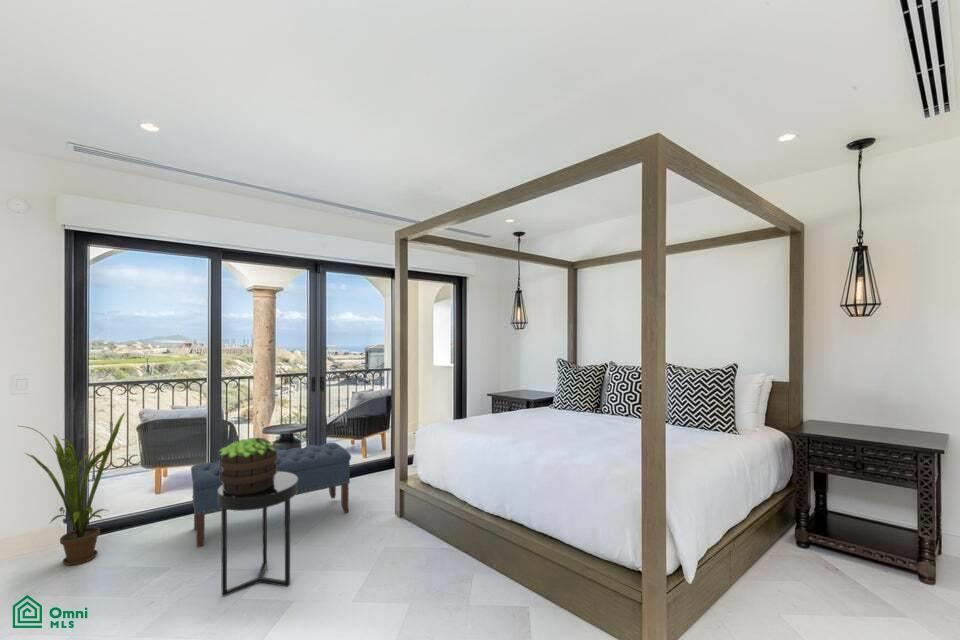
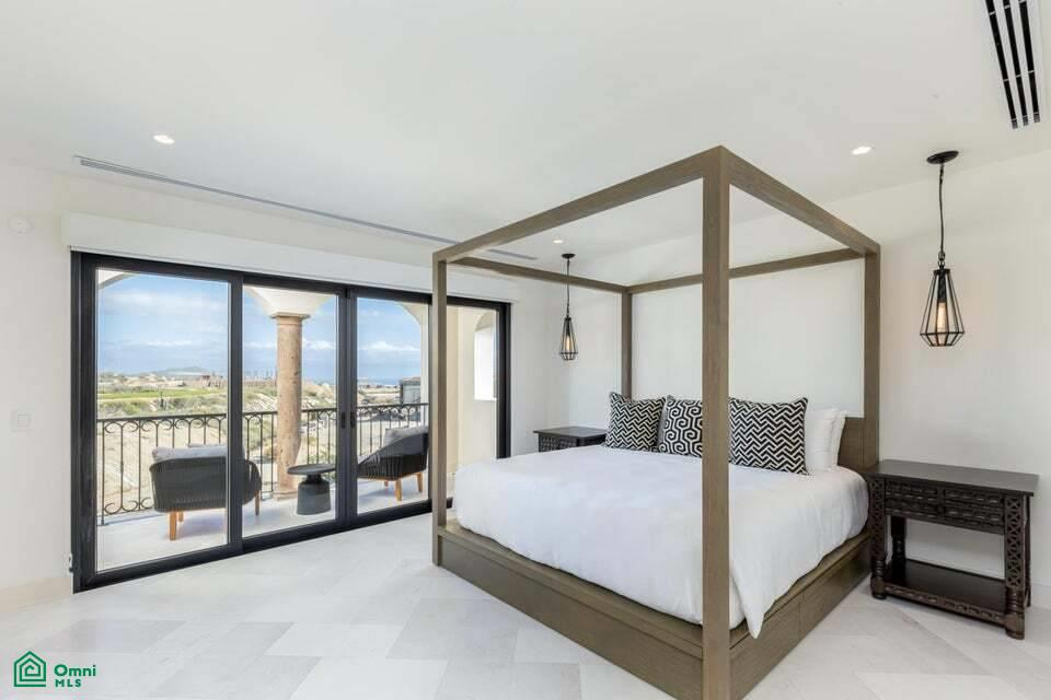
- bench (277, 471)
- side table (263, 532)
- house plant (70, 491)
- potted plant (249, 461)
